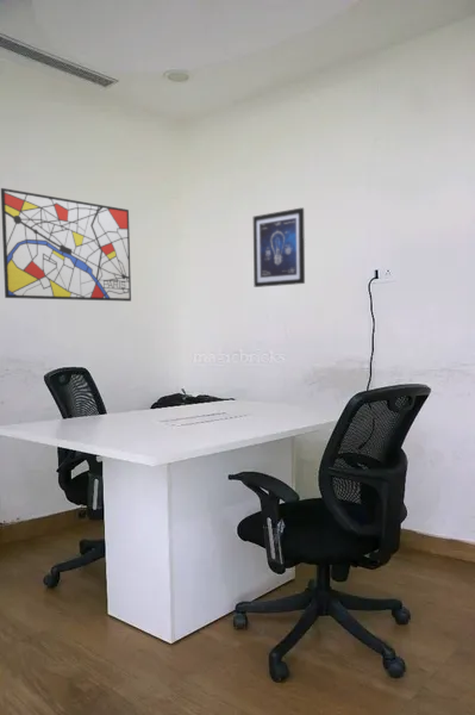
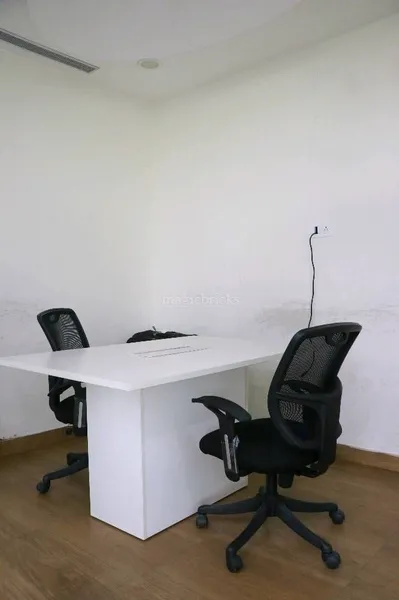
- wall art (71, 249)
- wall art (277, 248)
